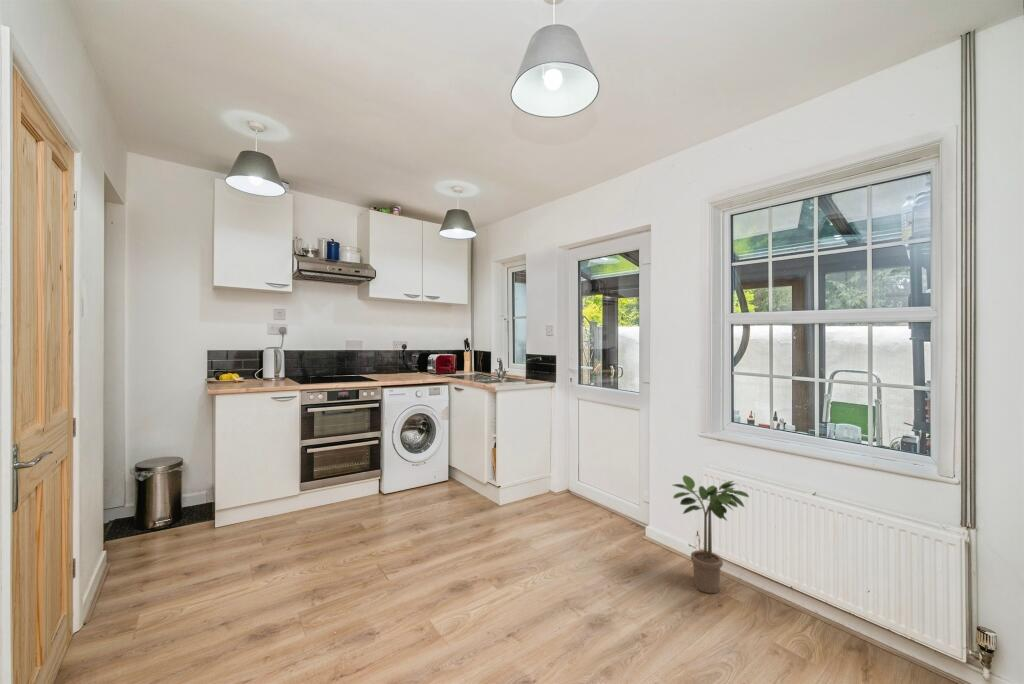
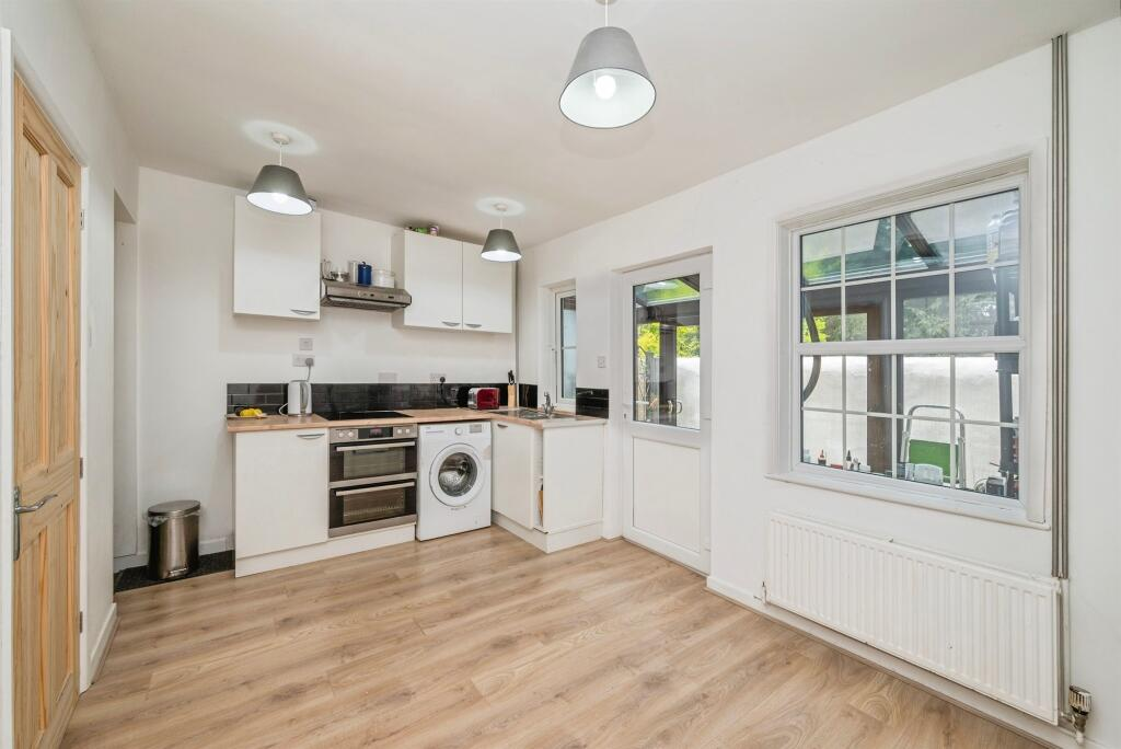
- potted plant (710, 529)
